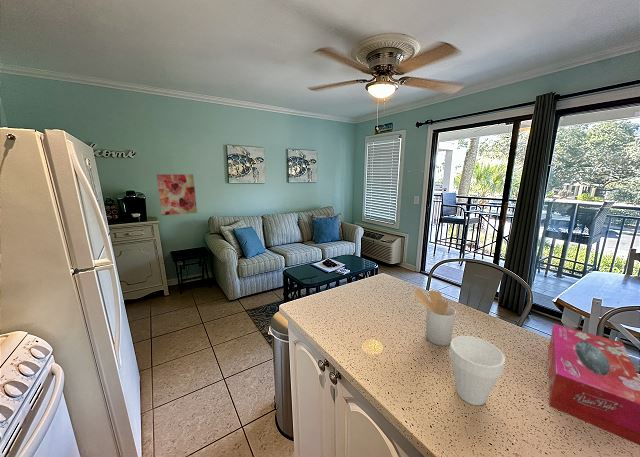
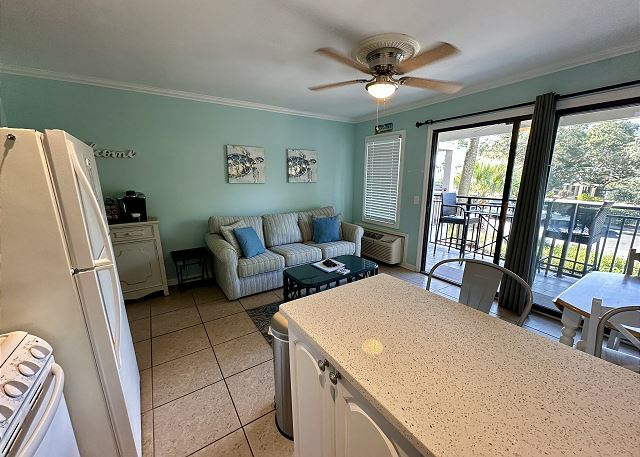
- wall art (177, 194)
- cup (473, 372)
- utensil holder (432, 314)
- tissue box (588, 372)
